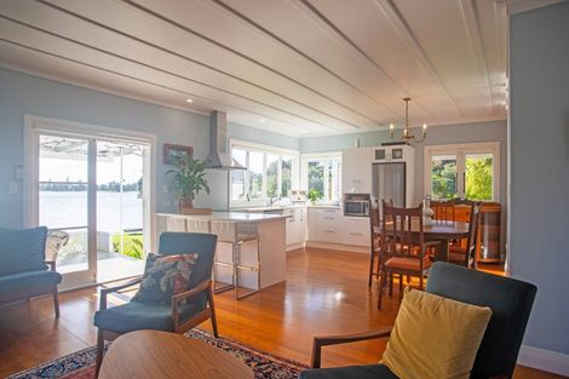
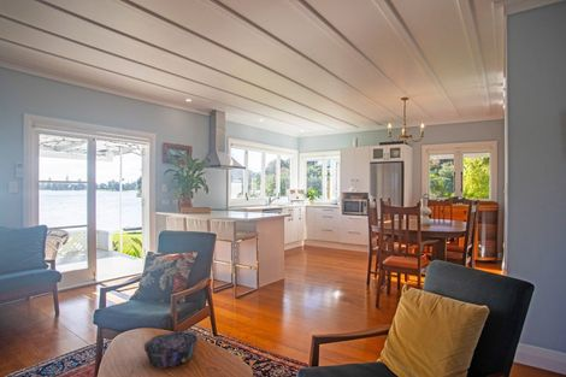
+ decorative bowl (171, 349)
